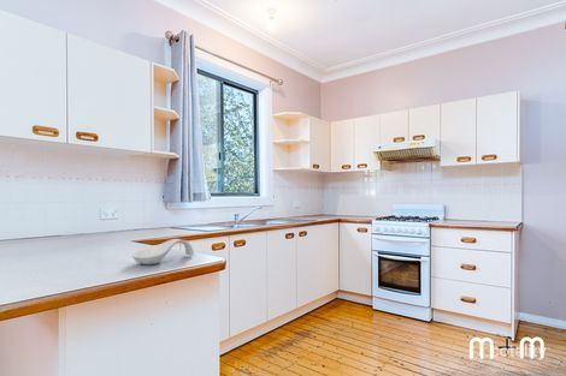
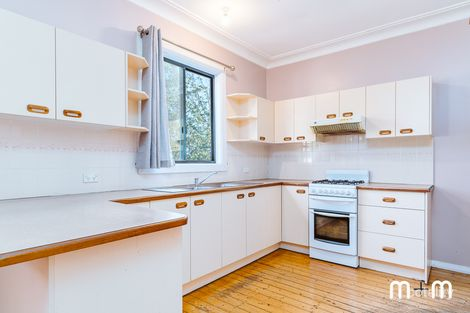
- spoon rest (164, 250)
